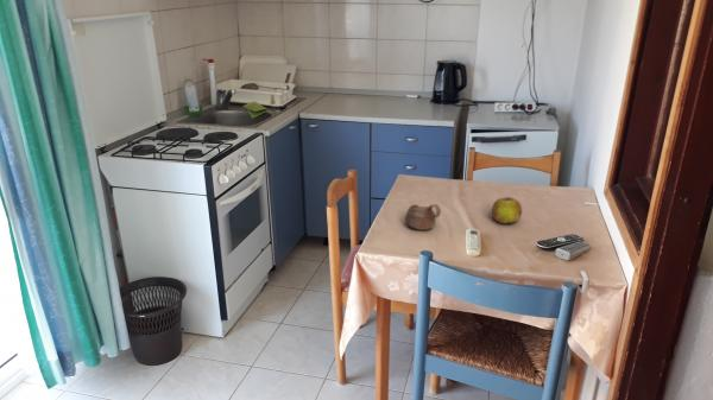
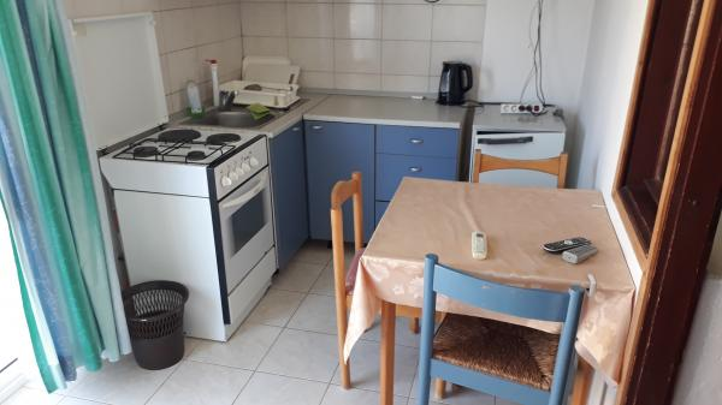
- fruit (506, 210)
- cup (422, 214)
